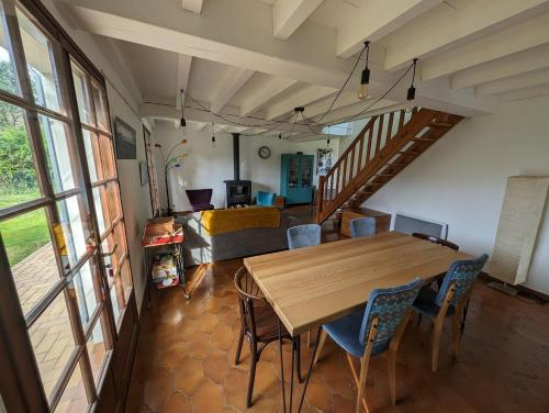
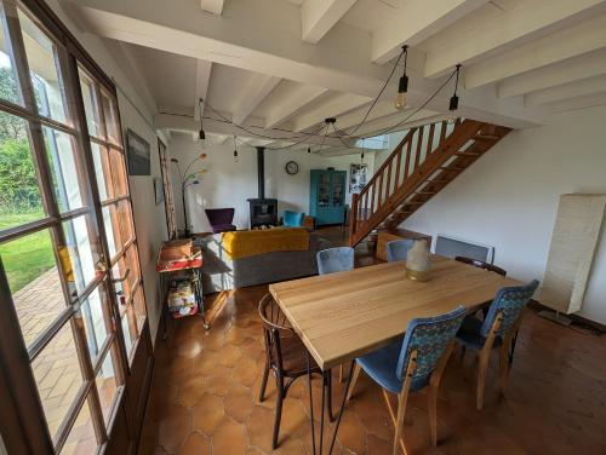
+ vase (418, 258)
